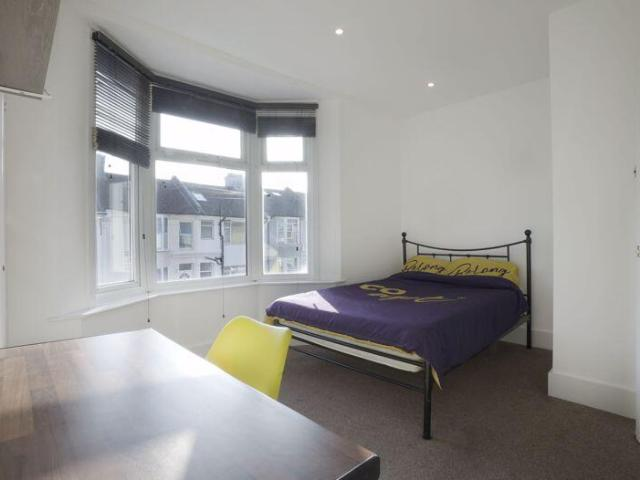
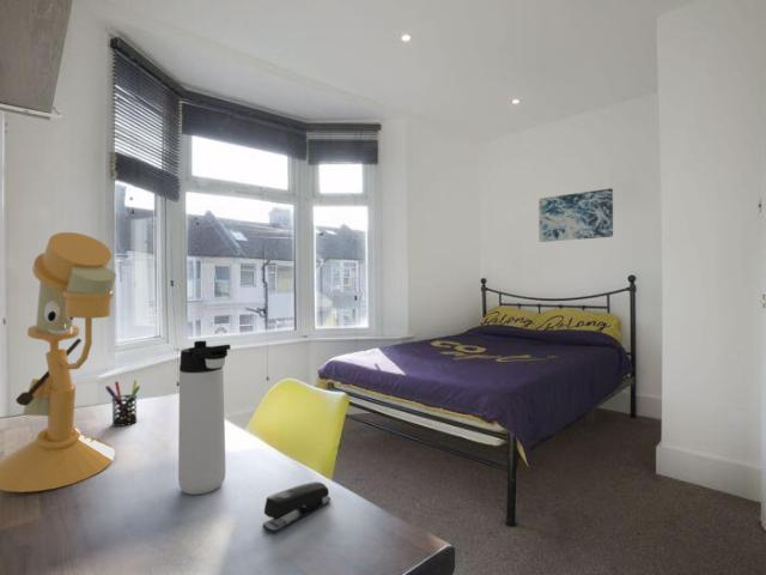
+ desk lamp (65, 353)
+ wall art (573, 216)
+ stapler (298, 498)
+ thermos bottle (206, 414)
+ pen holder (126, 400)
